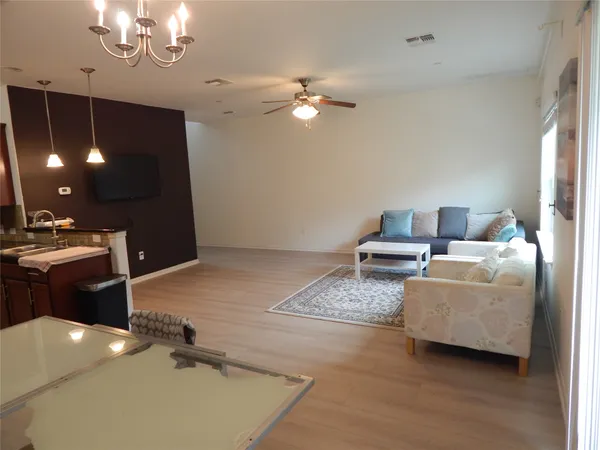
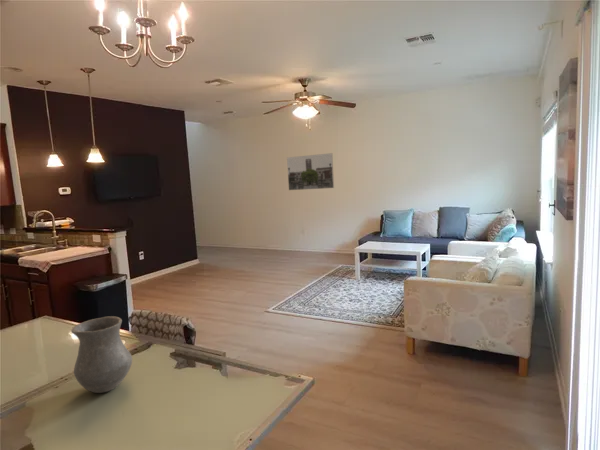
+ vase (102, 355)
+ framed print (309, 172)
